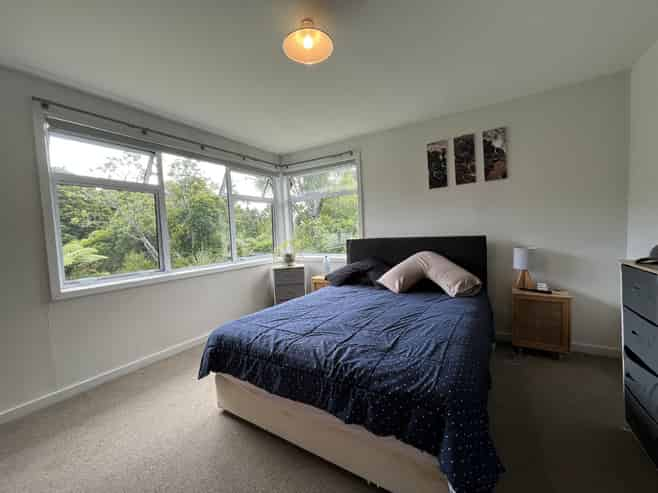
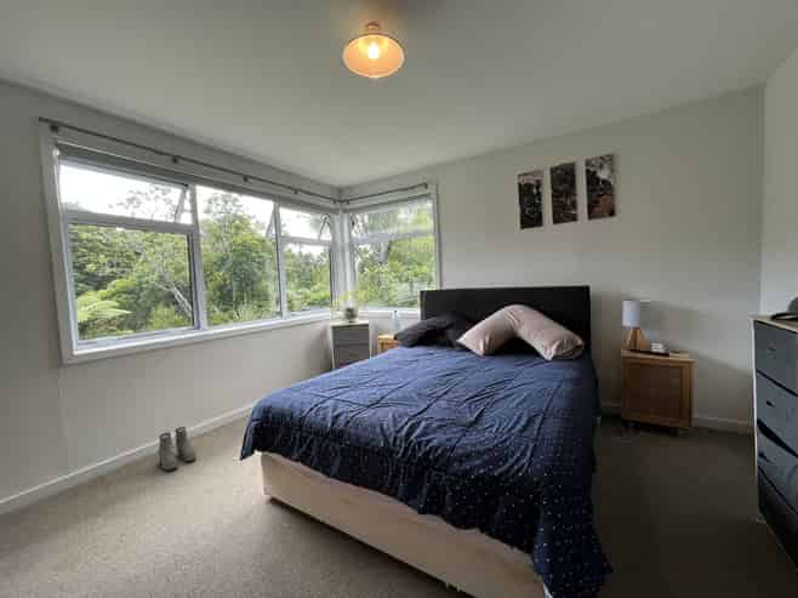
+ boots (177, 446)
